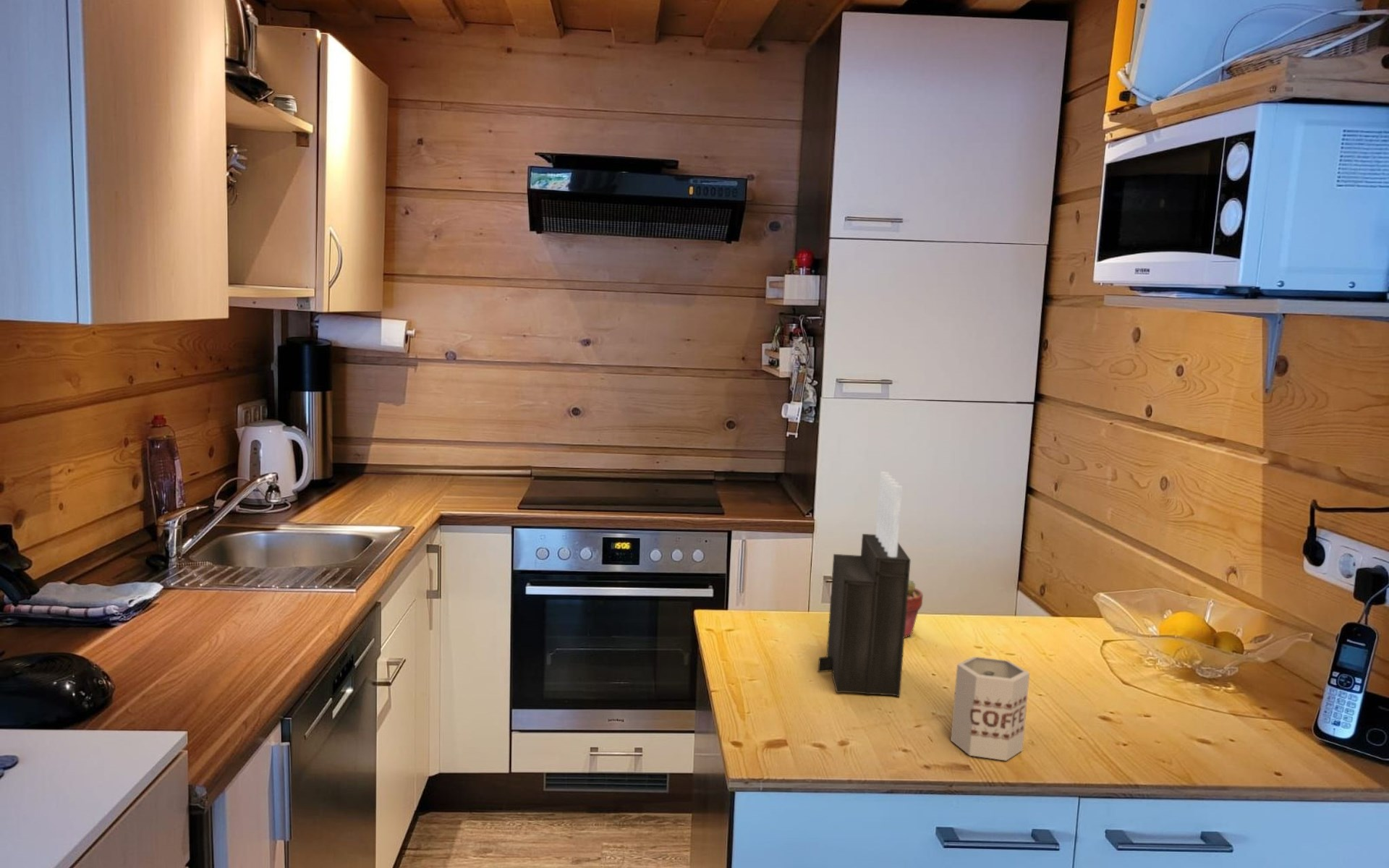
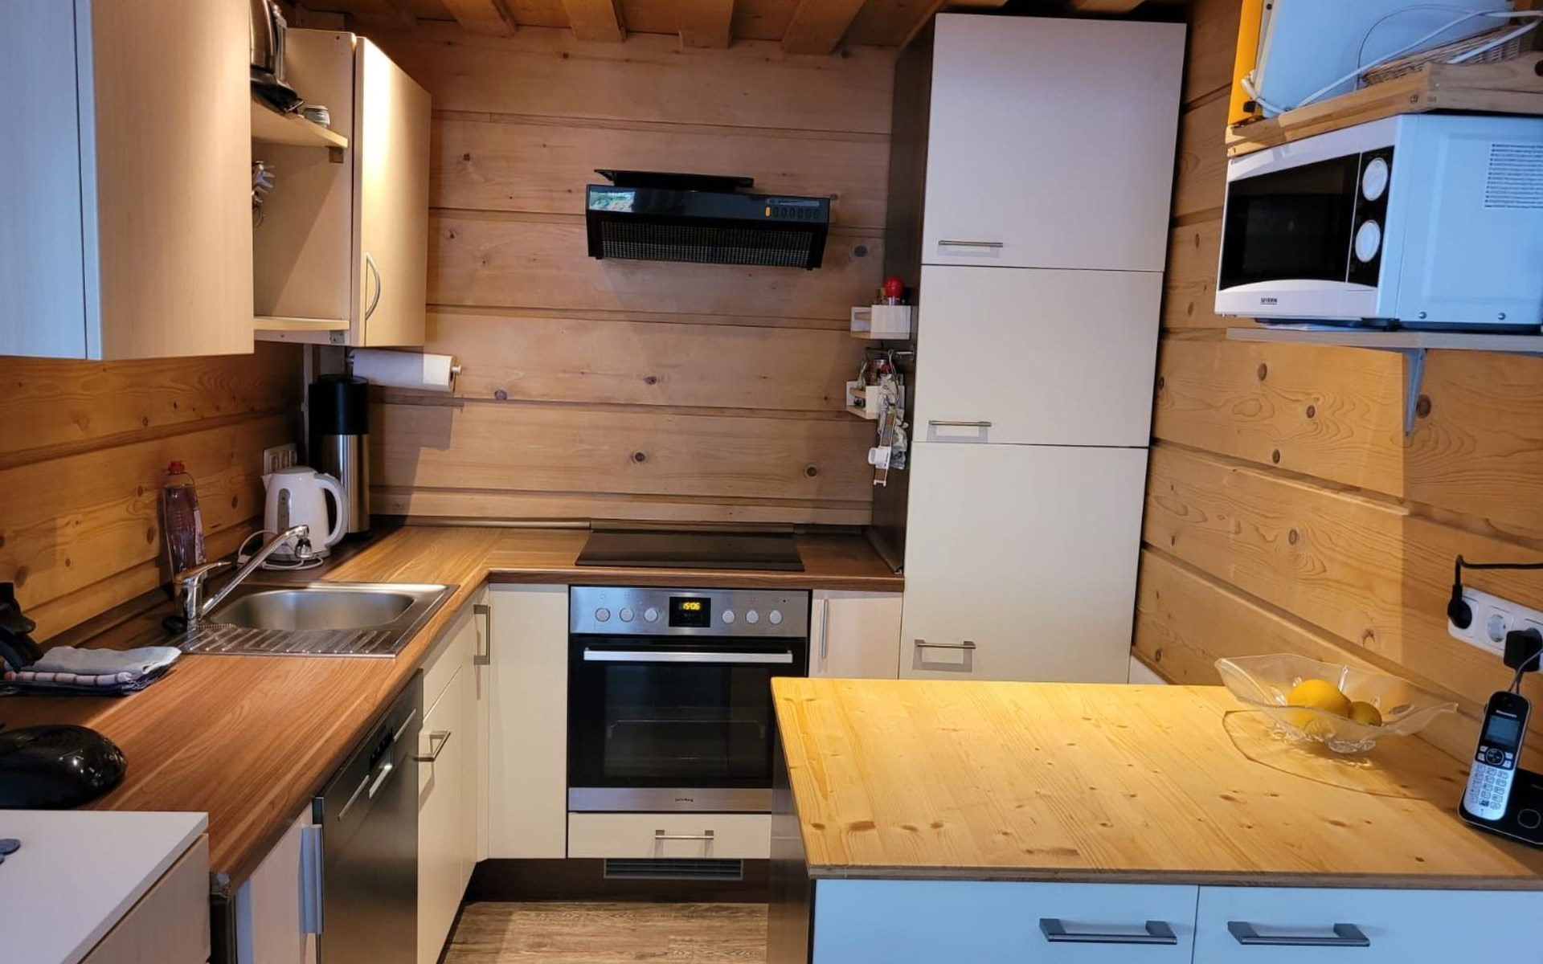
- mug (987, 705)
- potted succulent (907, 603)
- knife block (862, 577)
